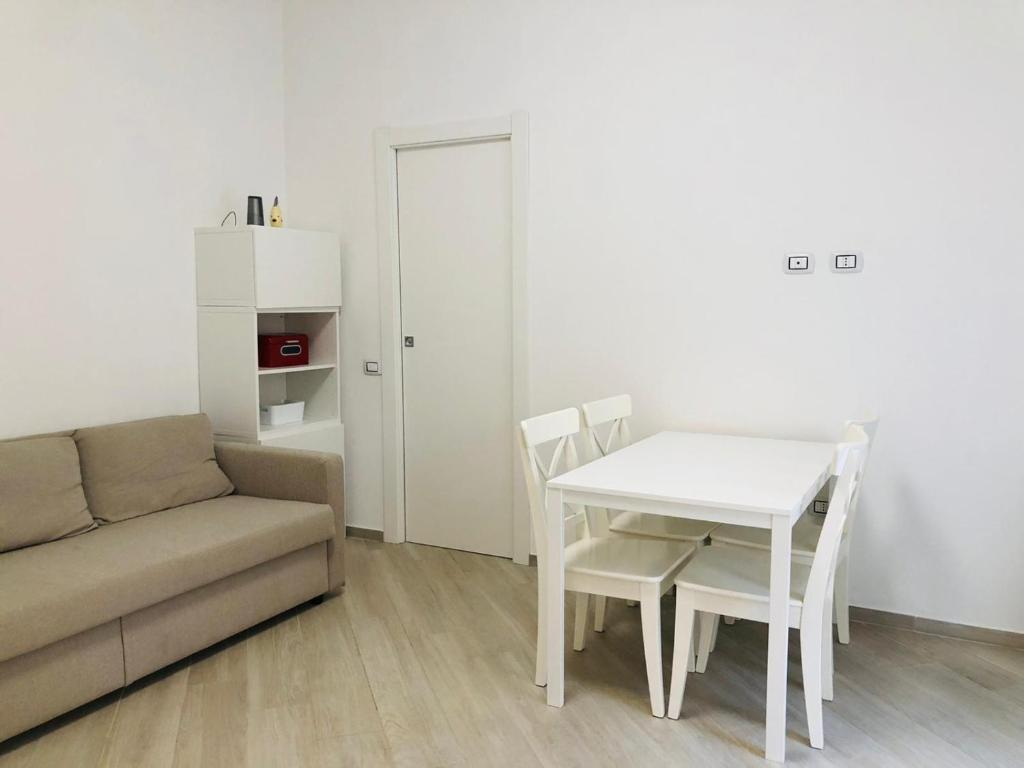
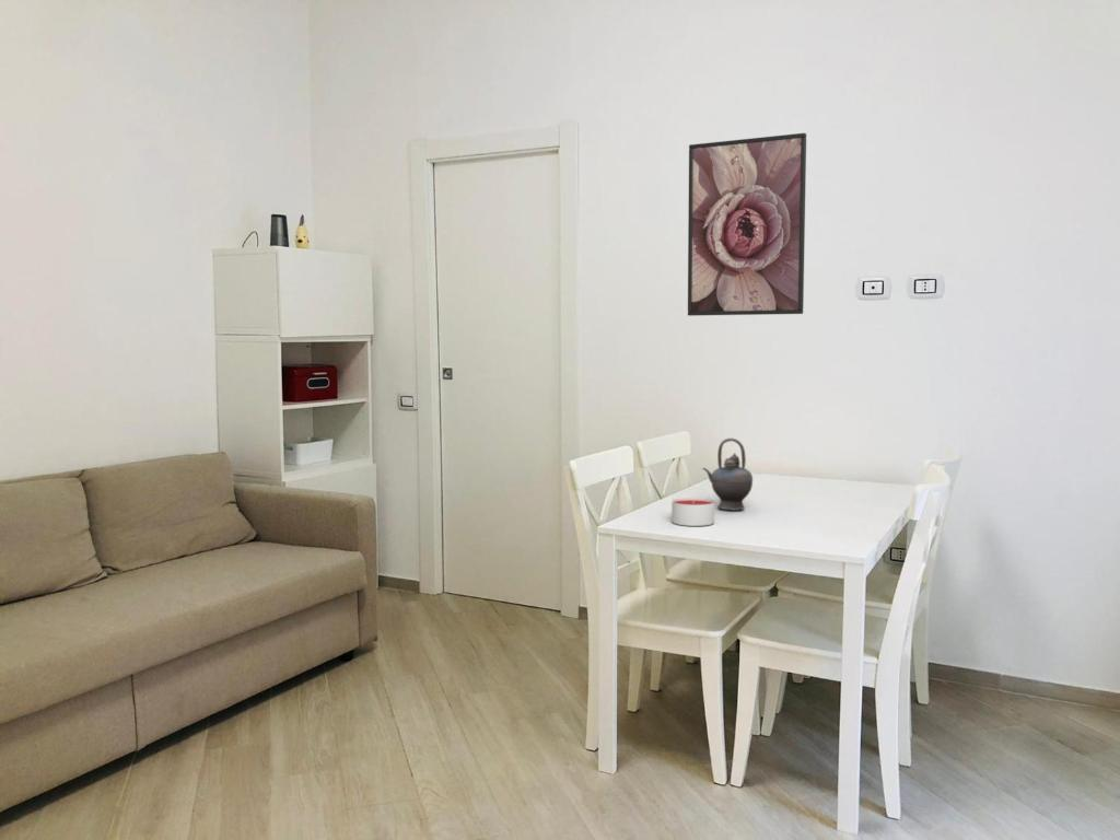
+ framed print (745, 228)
+ candle (692, 511)
+ teapot (726, 472)
